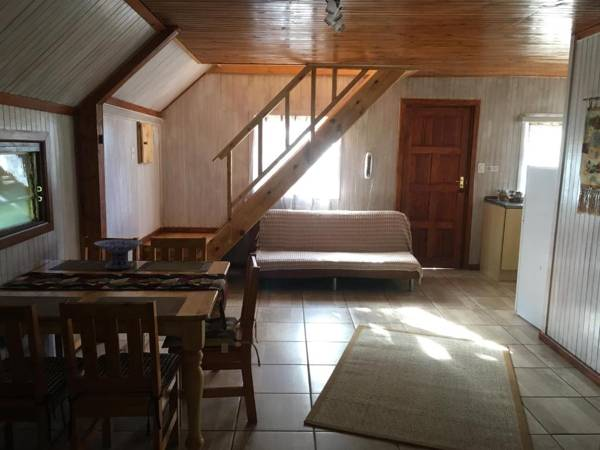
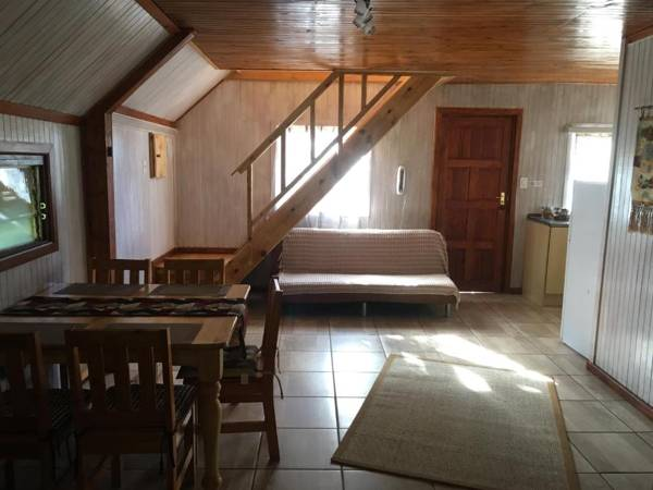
- decorative bowl (119, 254)
